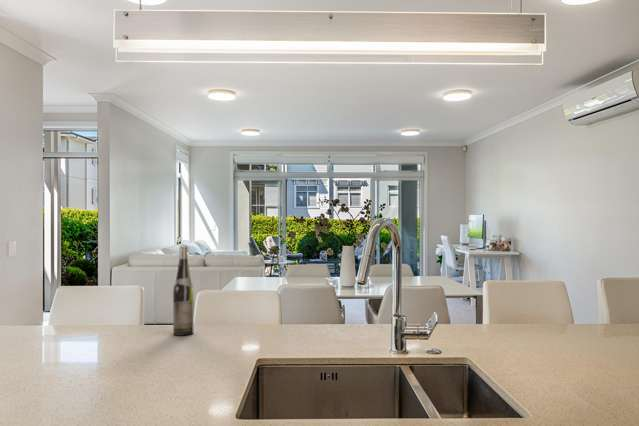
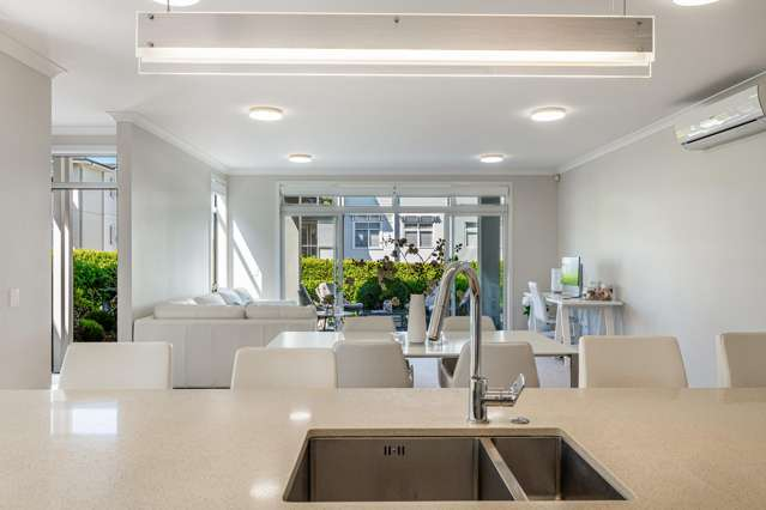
- wine bottle (183, 289)
